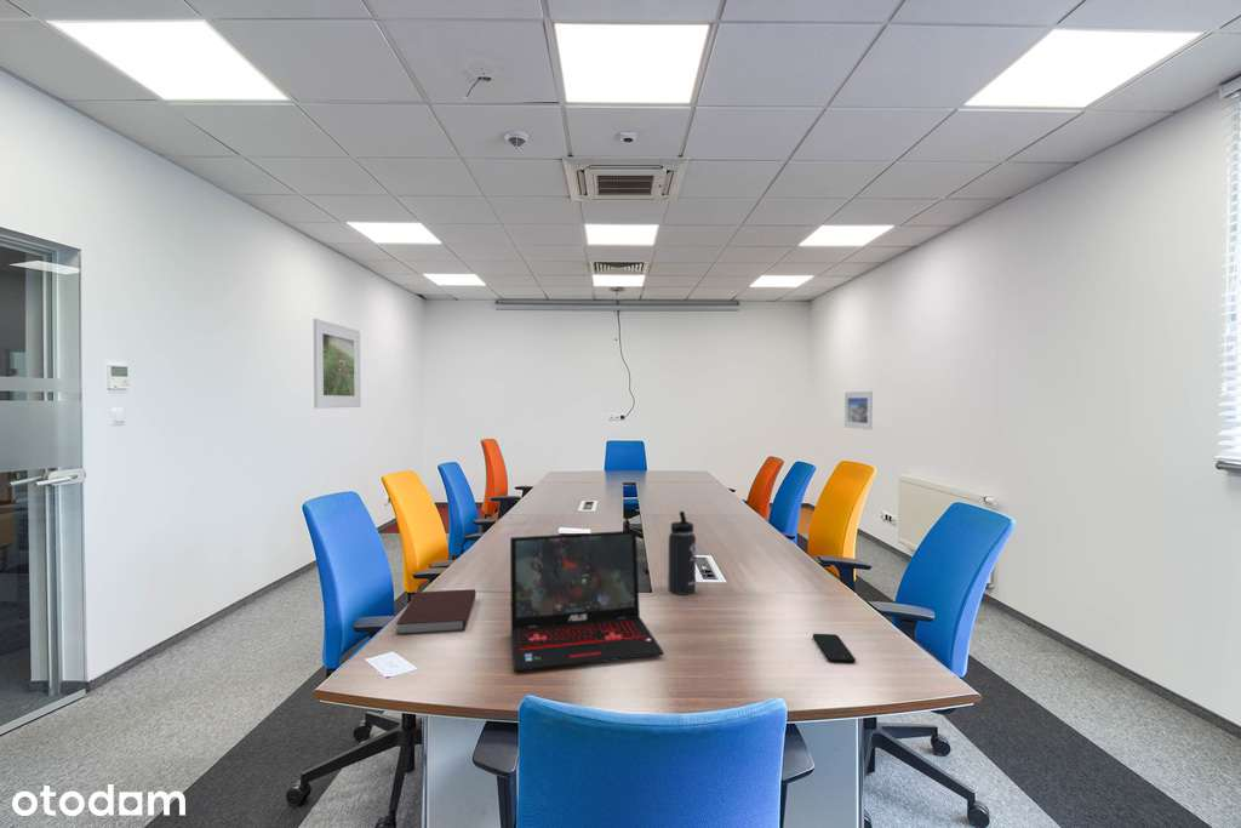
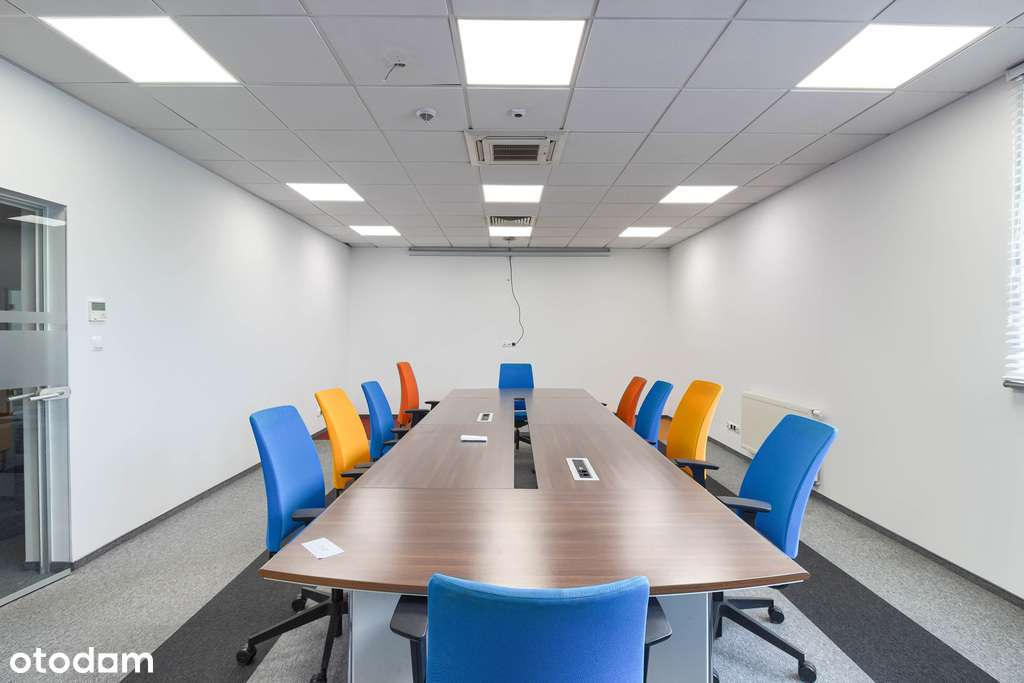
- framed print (857, 410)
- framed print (338, 366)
- smartphone (833, 646)
- notebook (439, 610)
- laptop (582, 593)
- thermos bottle (680, 550)
